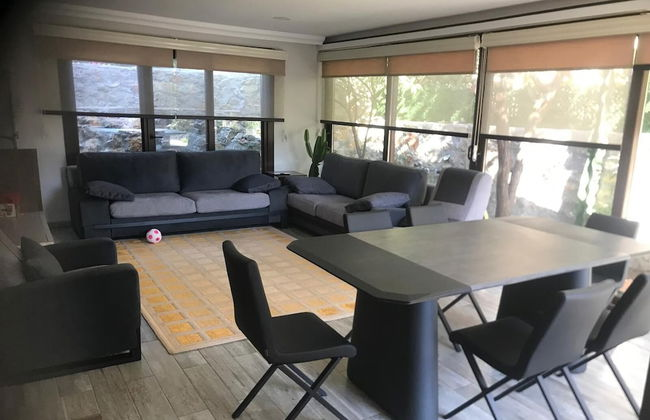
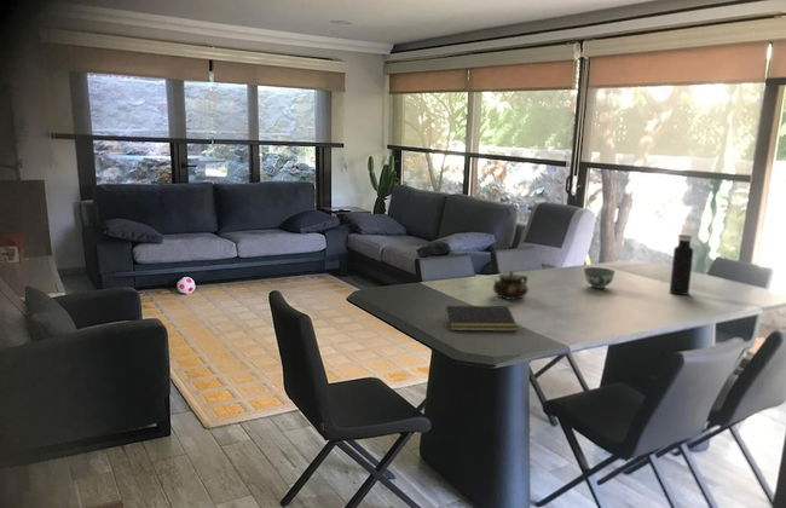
+ water bottle (682, 264)
+ bowl (599, 278)
+ notepad (480, 317)
+ teapot (510, 283)
